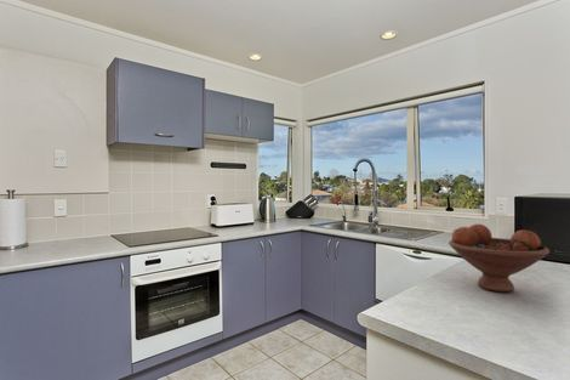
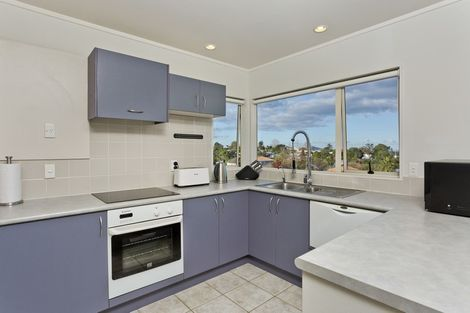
- fruit bowl (495, 257)
